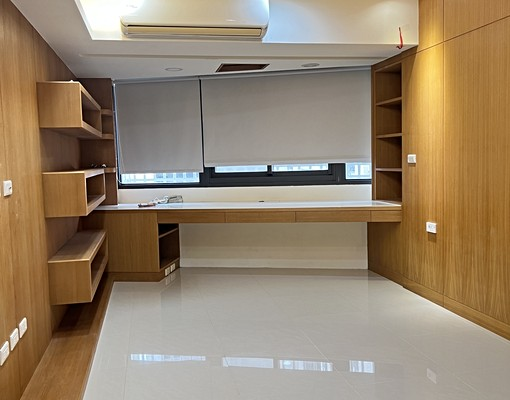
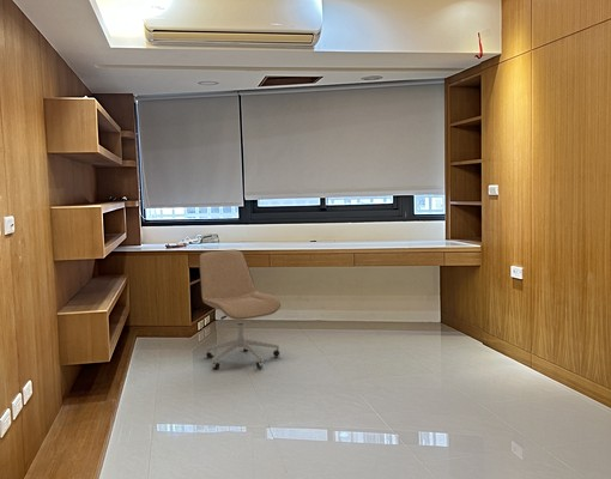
+ office chair (238, 307)
